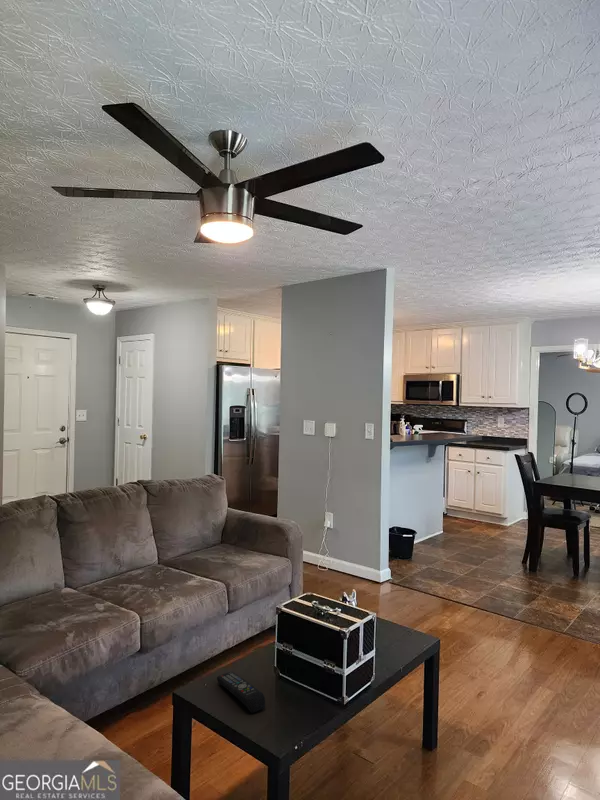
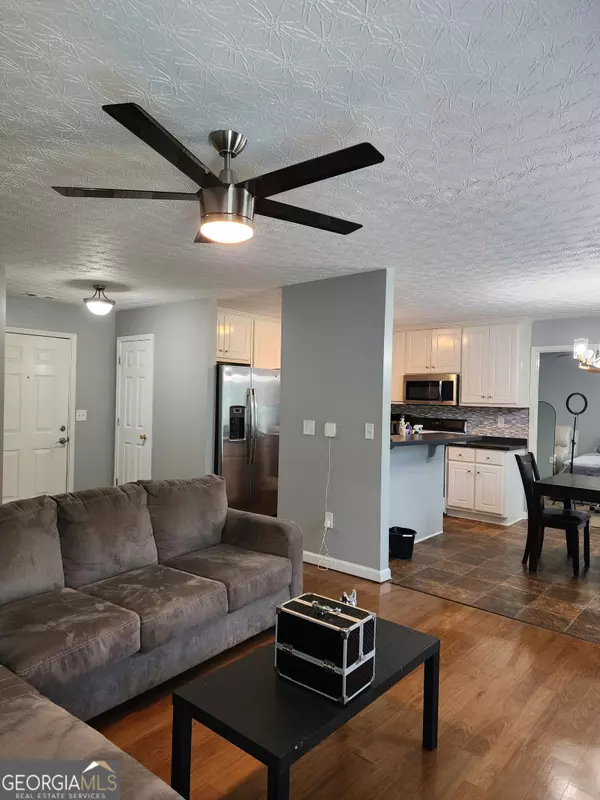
- remote control (240, 689)
